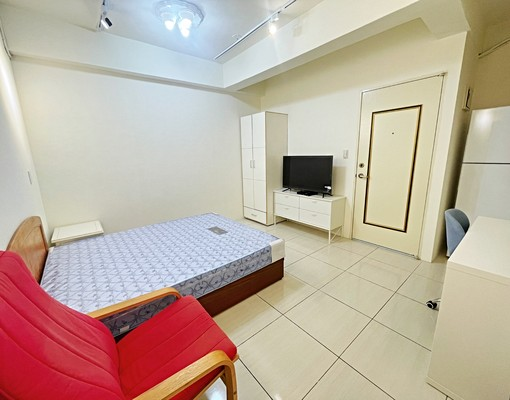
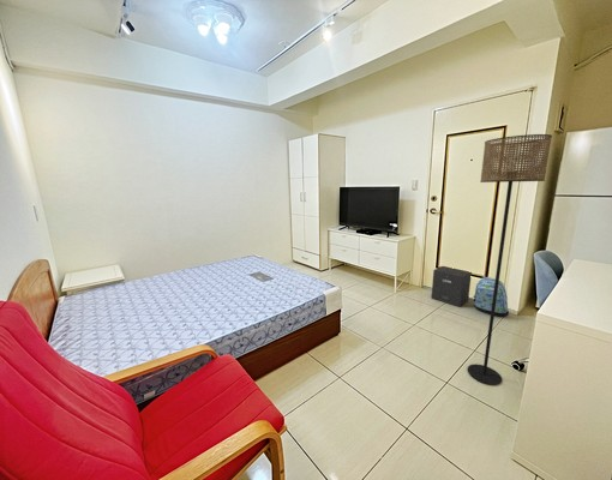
+ speaker (450, 284)
+ floor lamp (498, 268)
+ backpack (490, 295)
